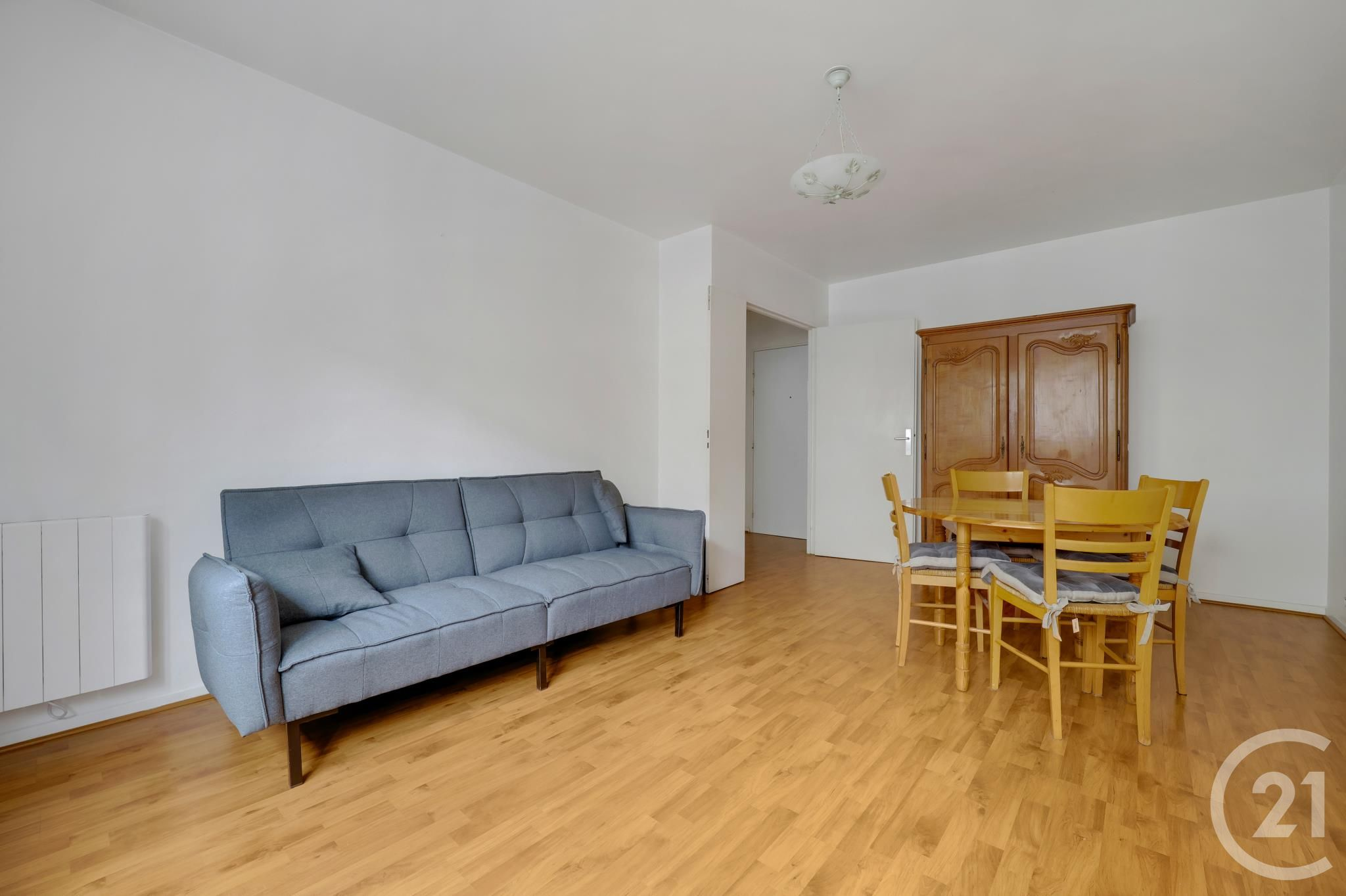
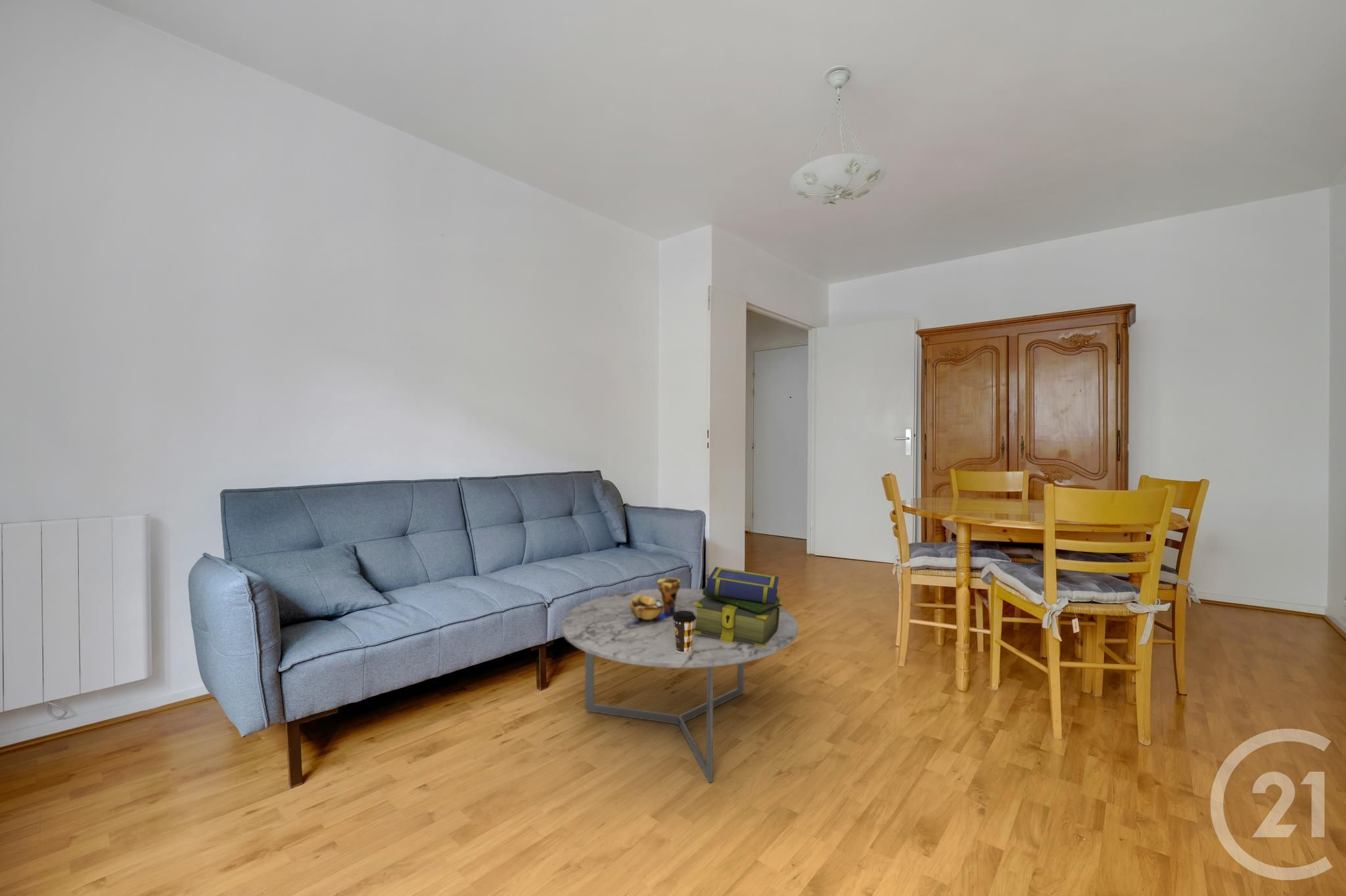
+ decorative bowl (657, 601)
+ coffee cup (684, 631)
+ coffee table (679, 667)
+ stack of books (741, 602)
